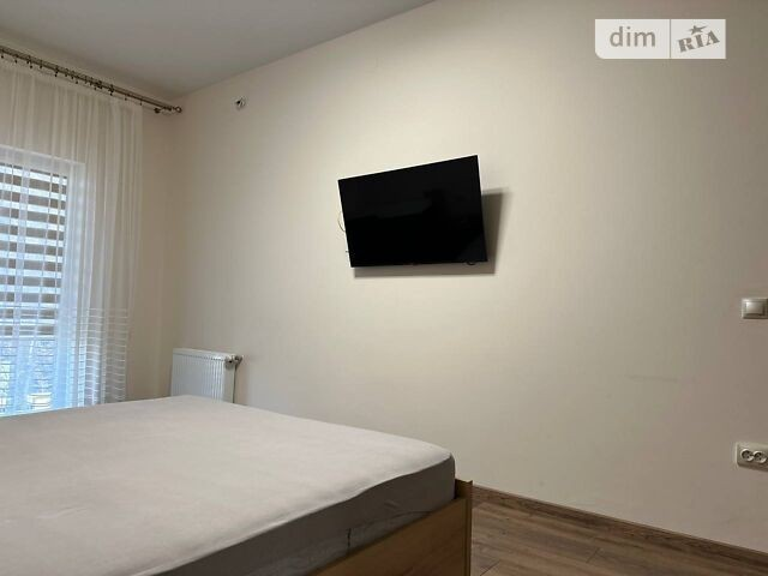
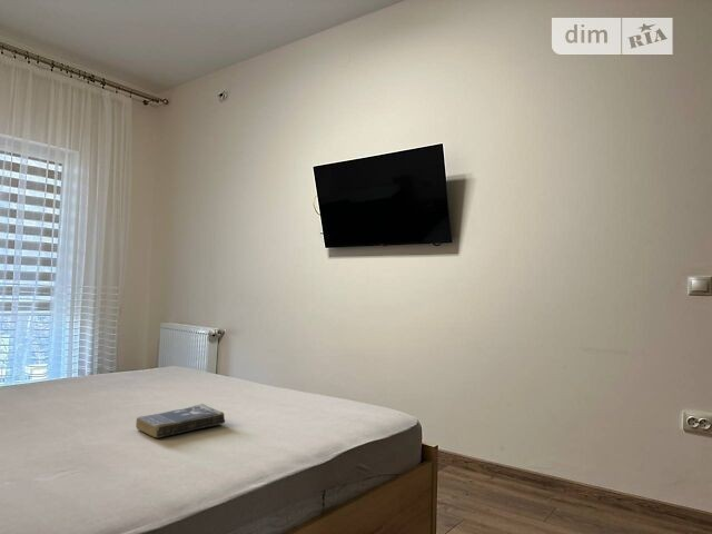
+ book (181, 419)
